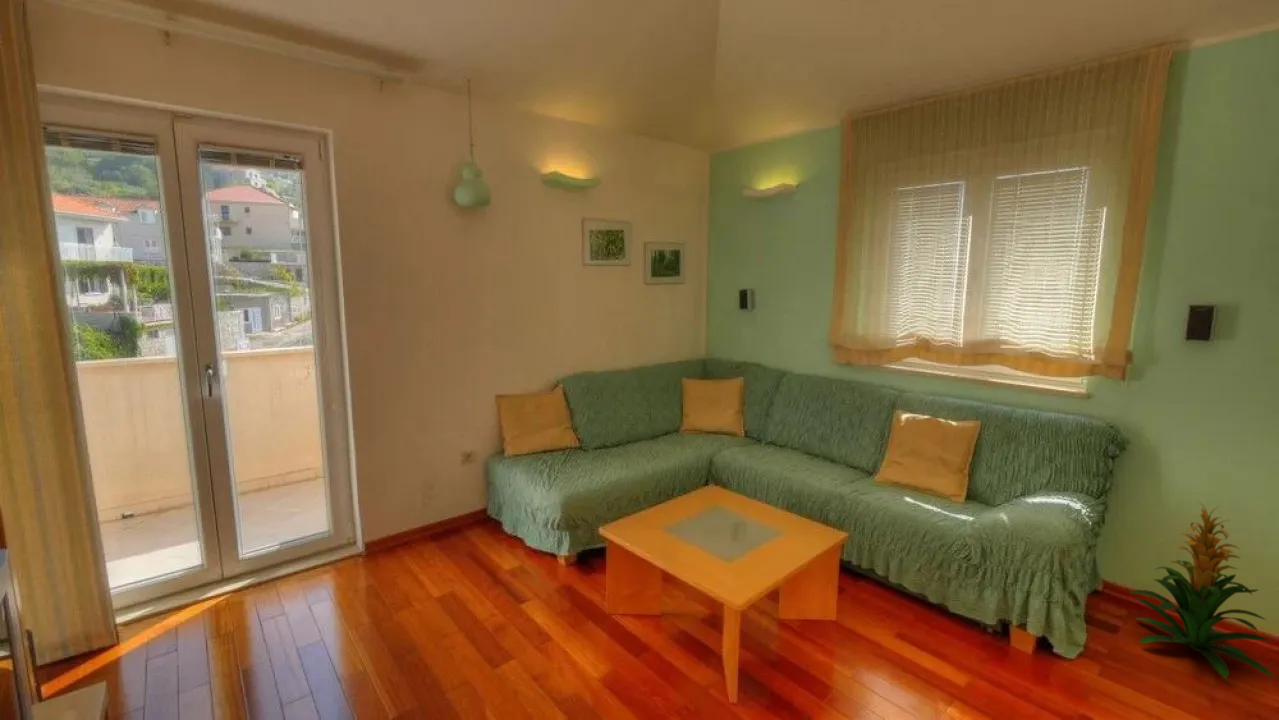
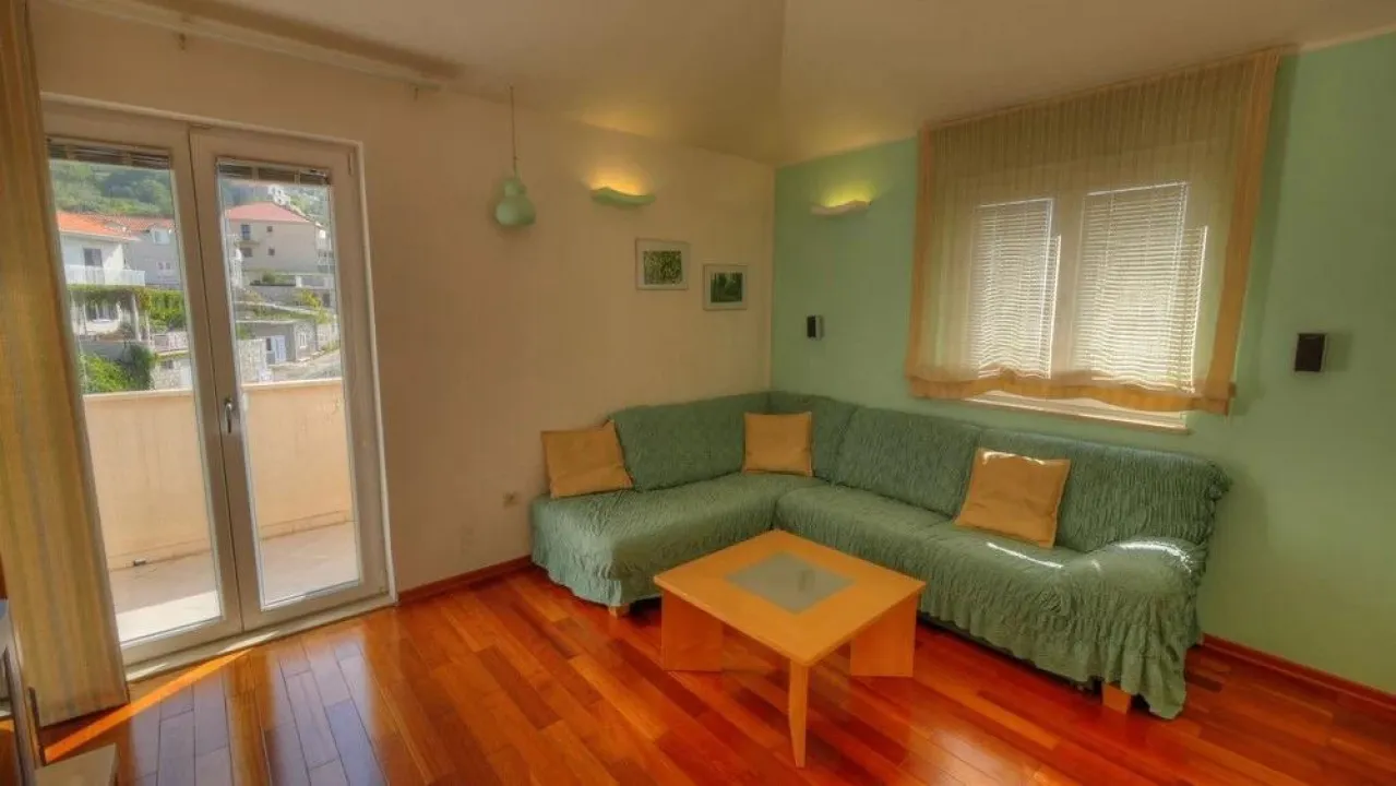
- indoor plant (1204, 577)
